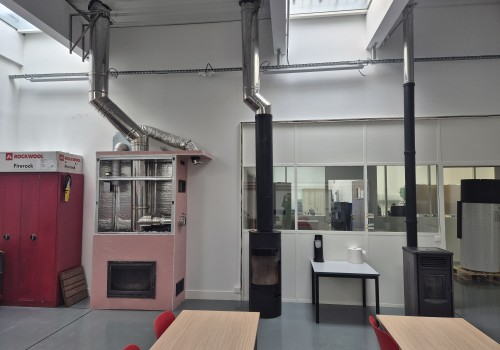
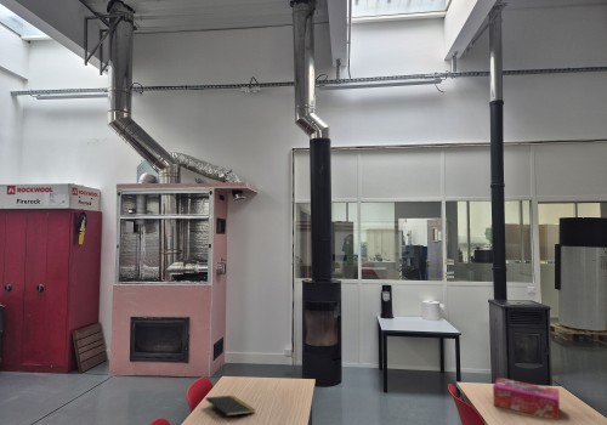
+ tissue box (526, 397)
+ notepad (229, 404)
